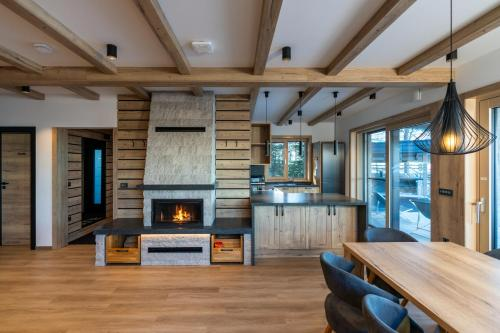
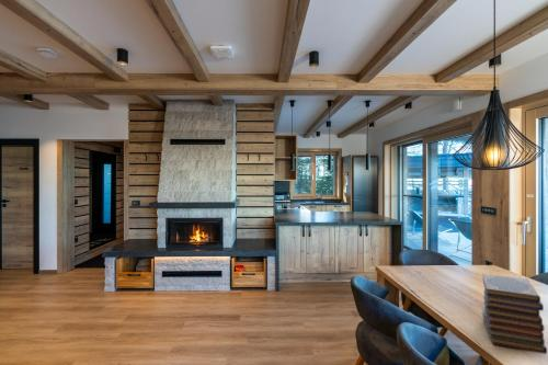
+ book stack (509, 308)
